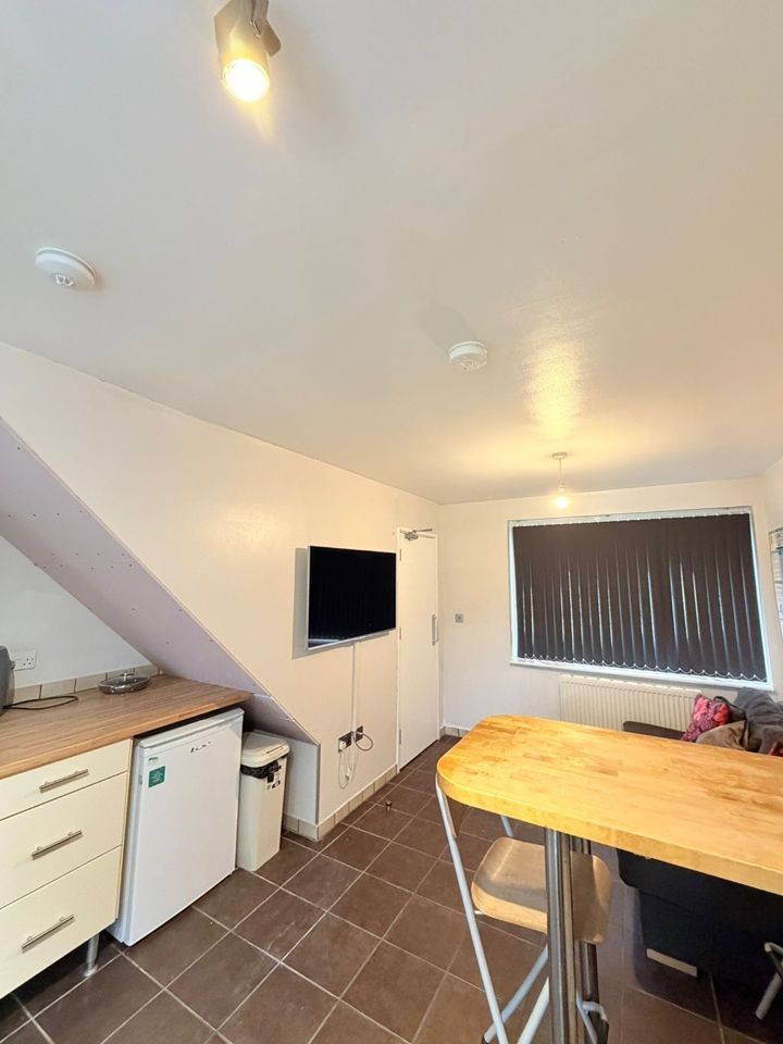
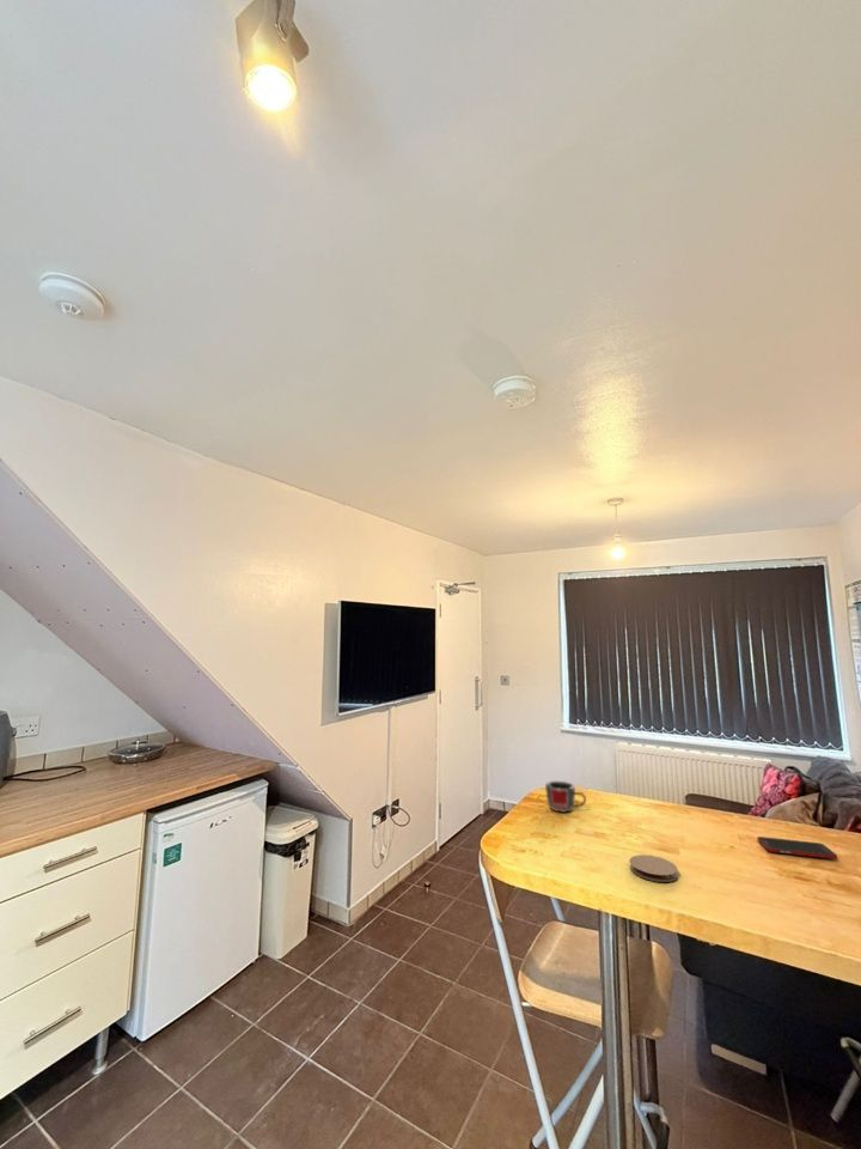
+ mug (566, 797)
+ cell phone (795, 847)
+ coaster (653, 868)
